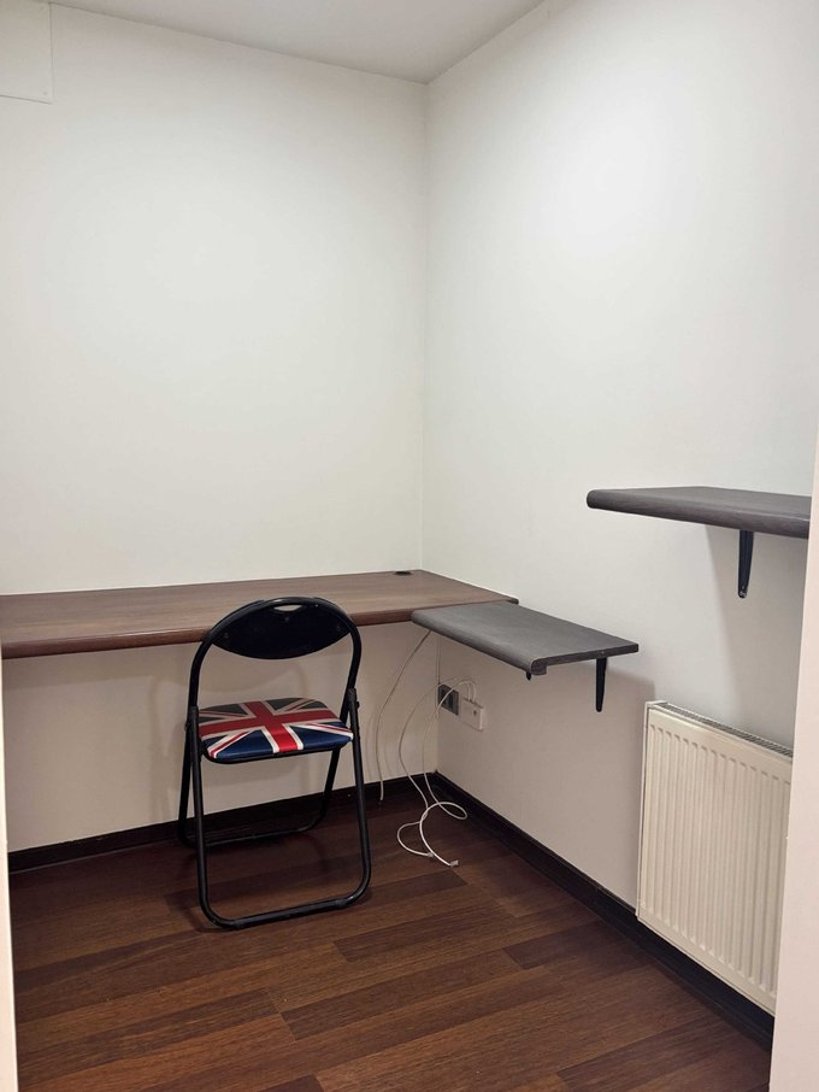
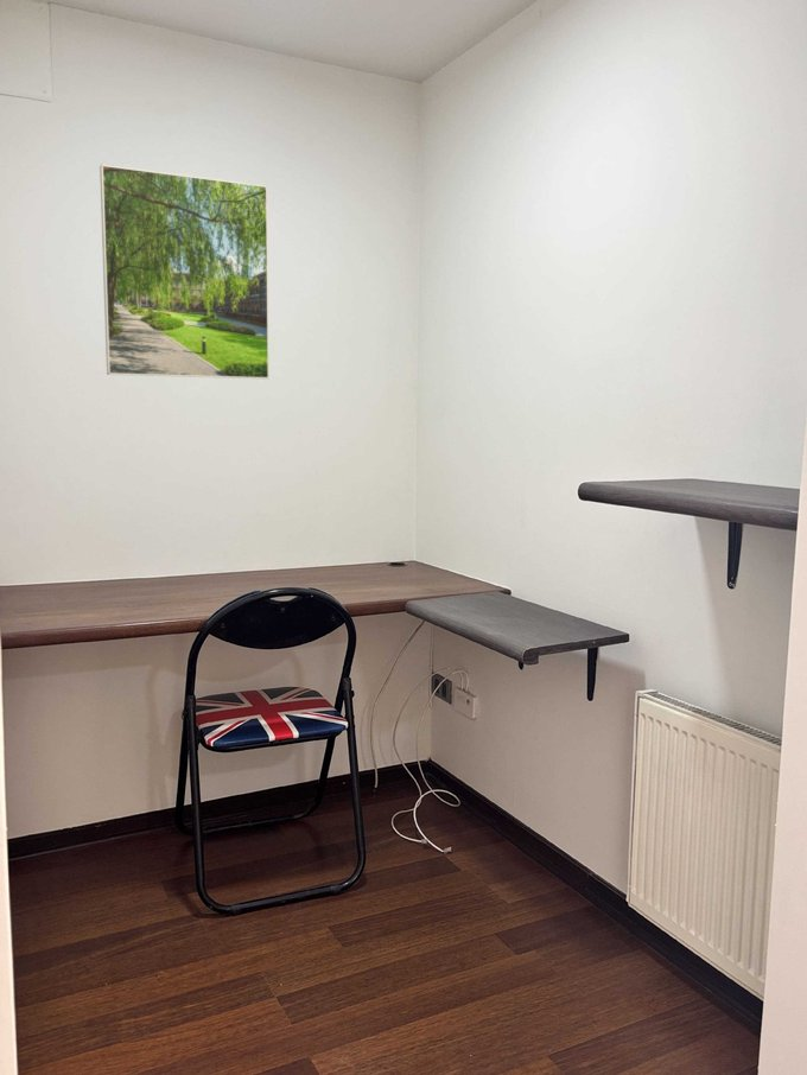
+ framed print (189, 278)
